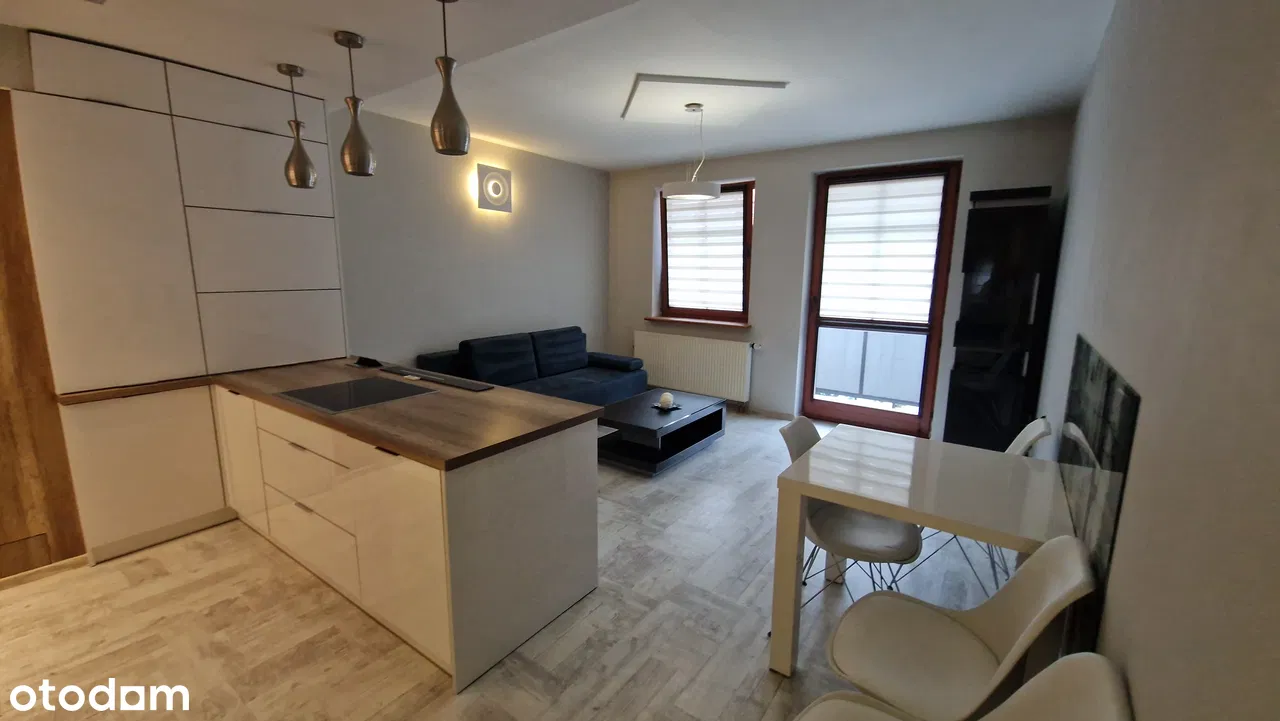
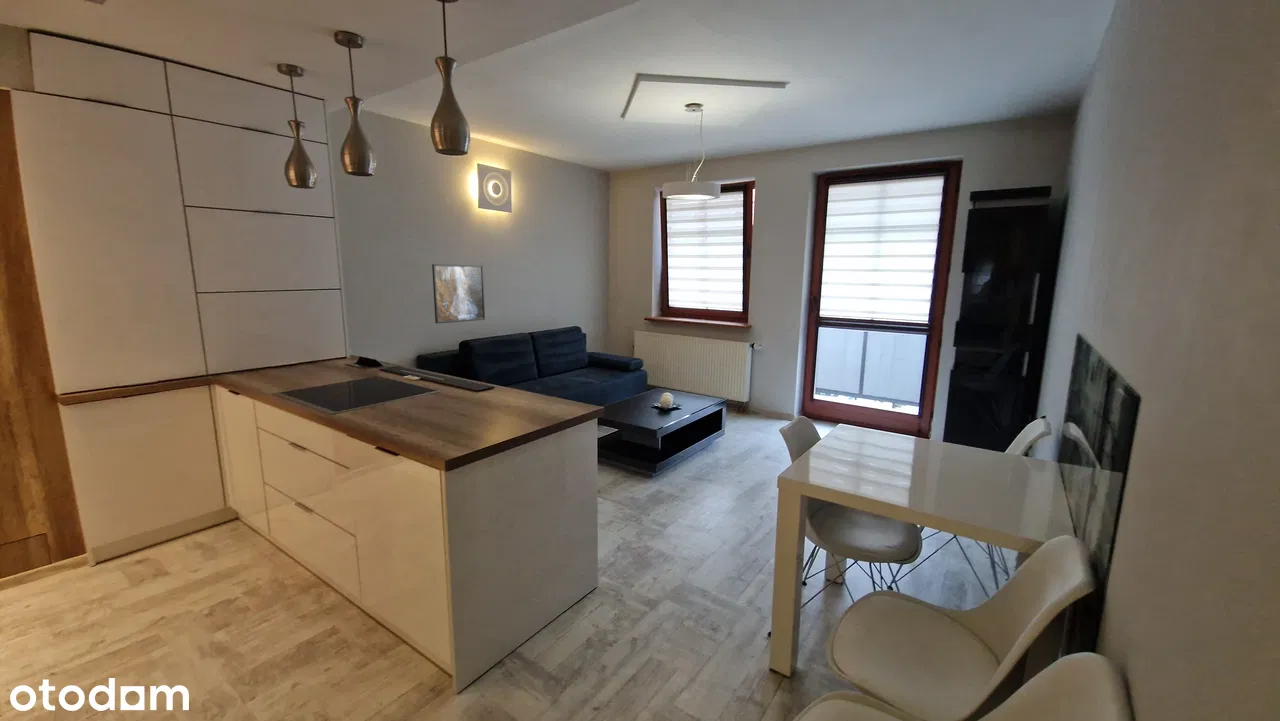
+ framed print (460, 293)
